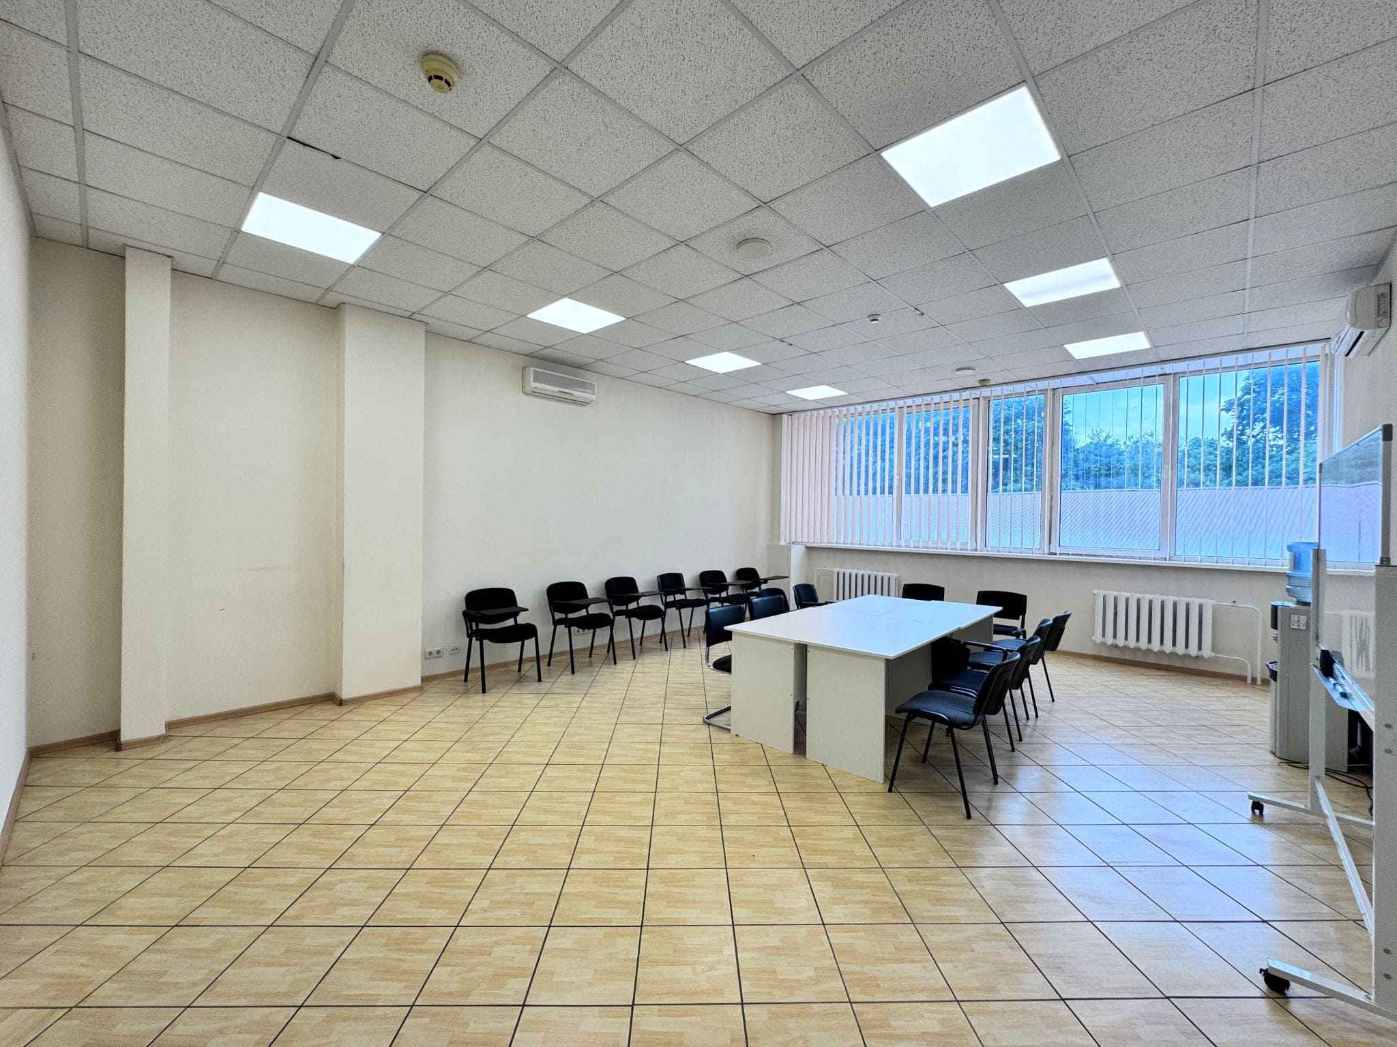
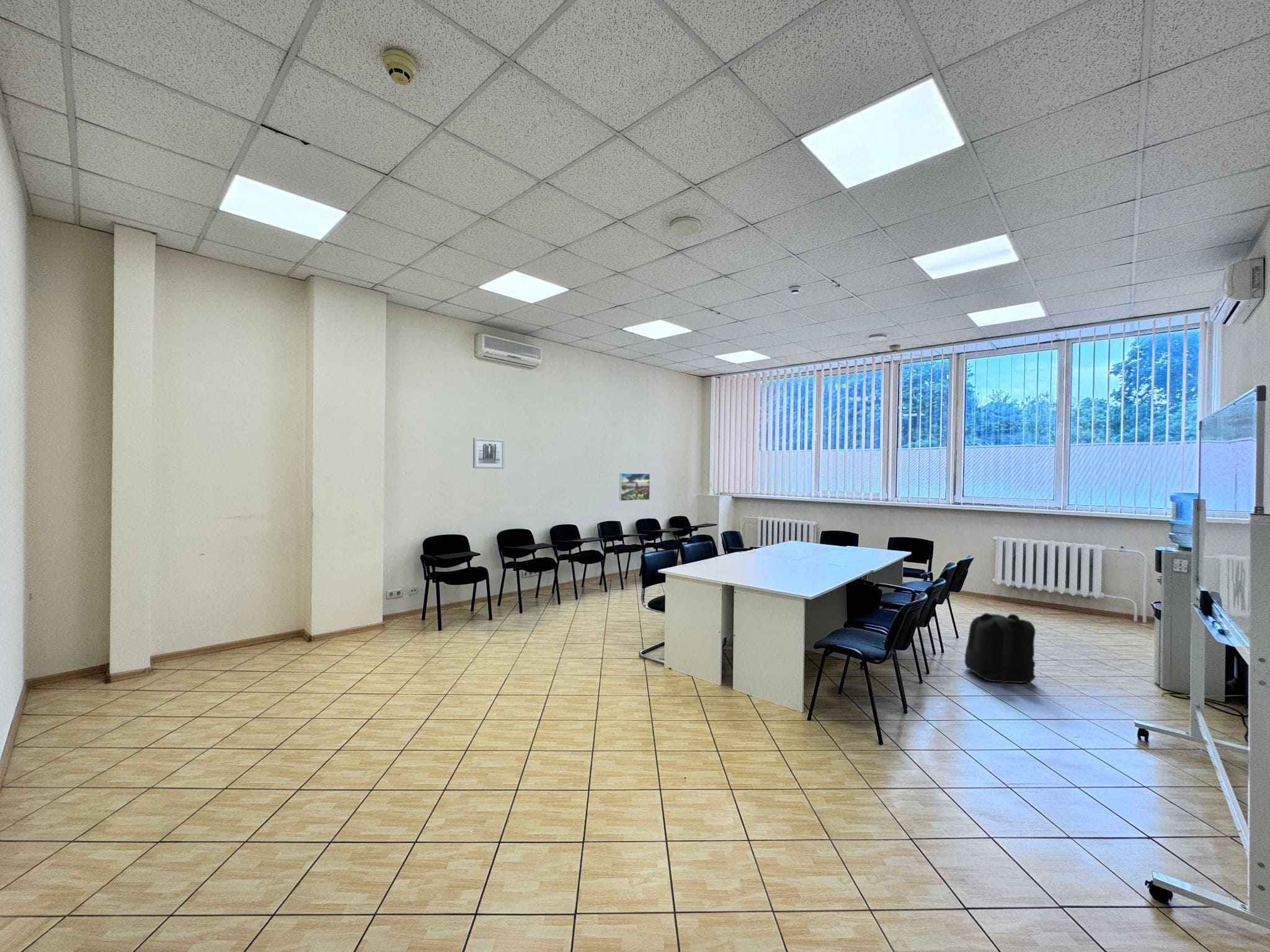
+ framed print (635, 487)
+ wall art (489, 454)
+ backpack (1001, 646)
